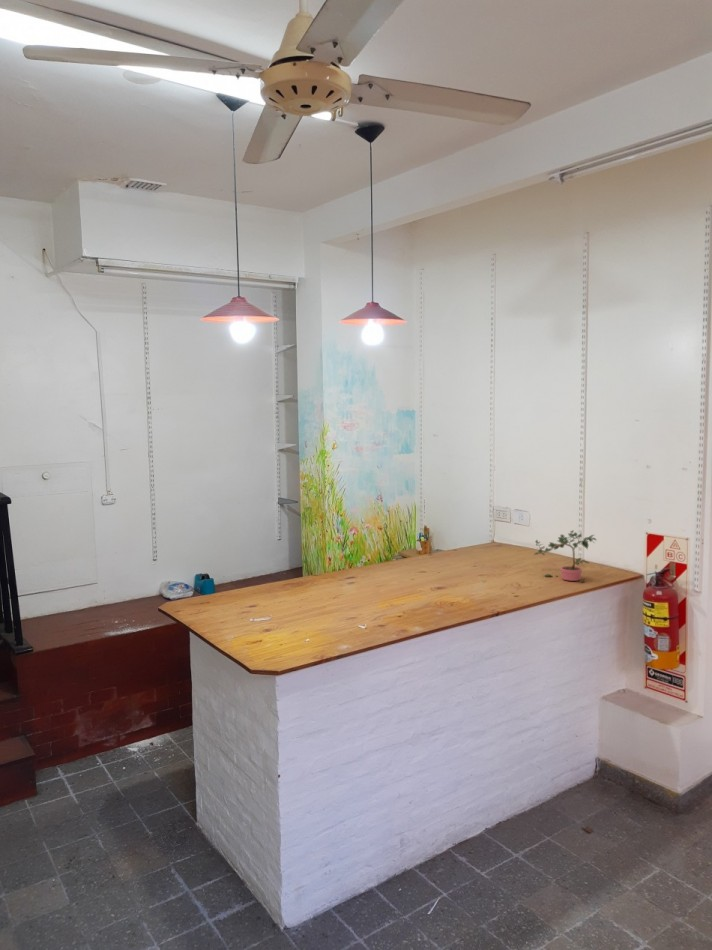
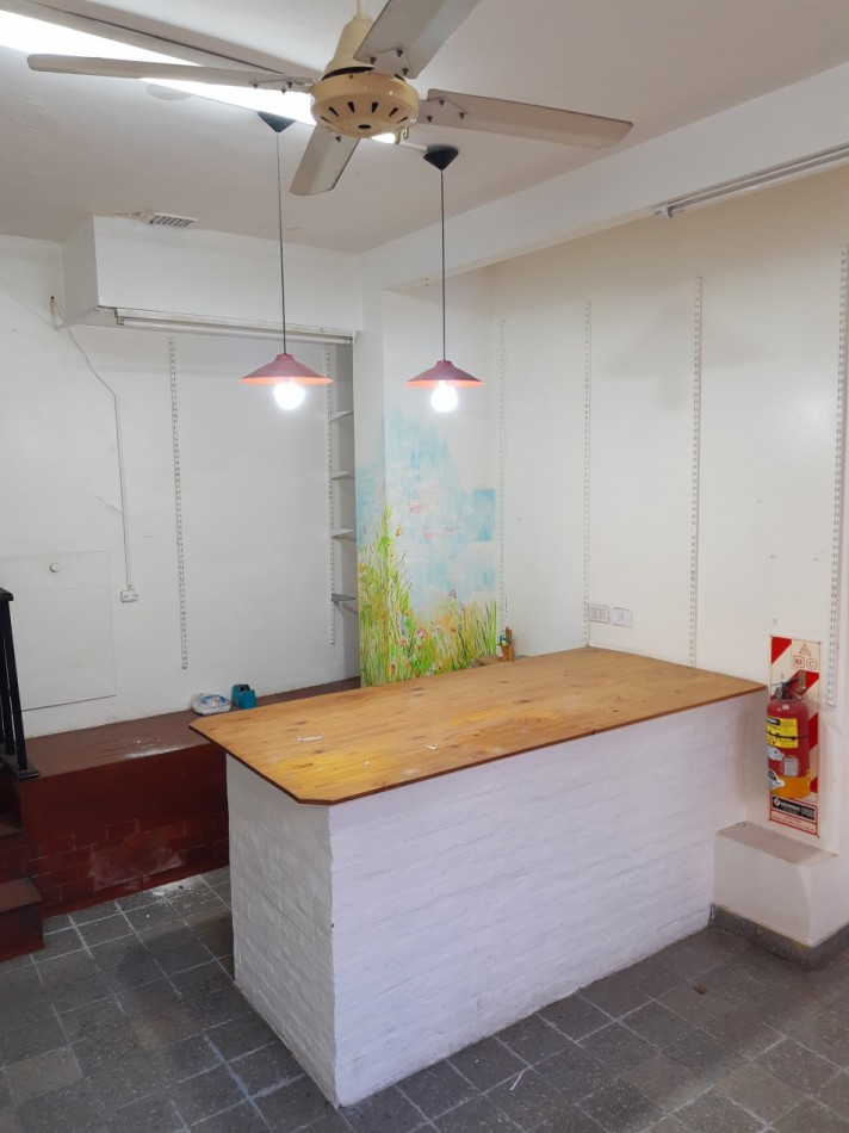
- potted plant (562, 547)
